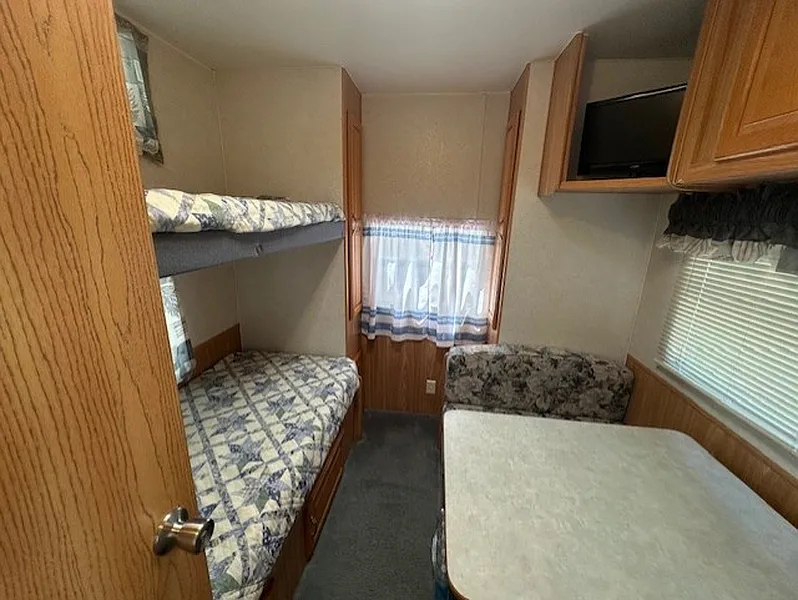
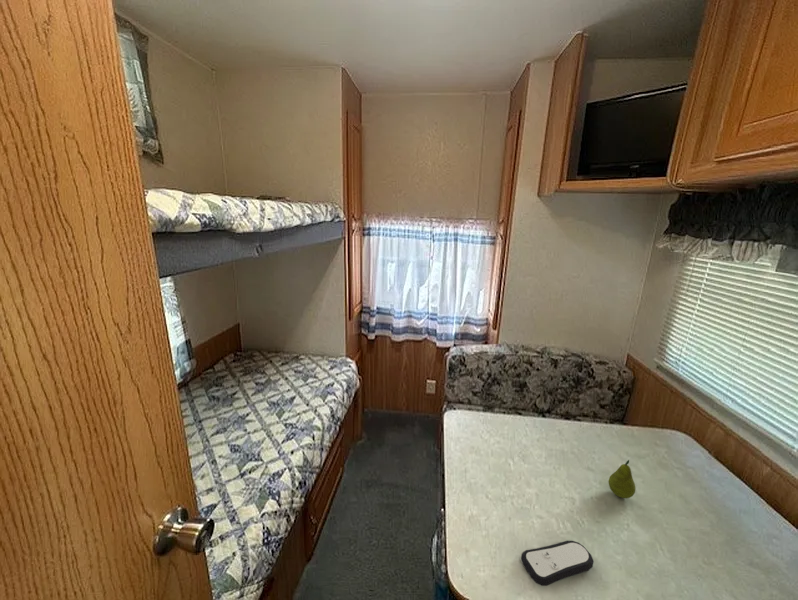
+ fruit (623, 477)
+ remote control (558, 560)
